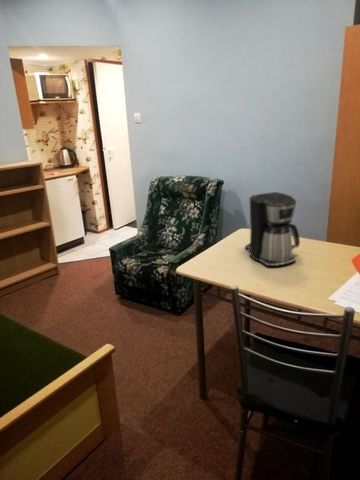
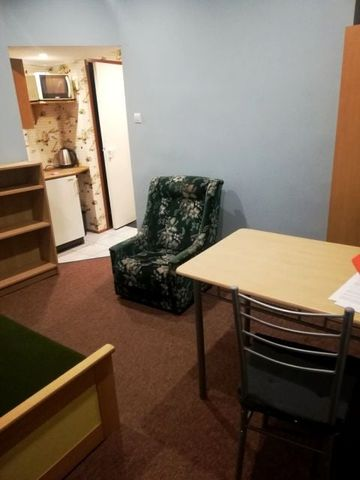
- coffee maker (273, 225)
